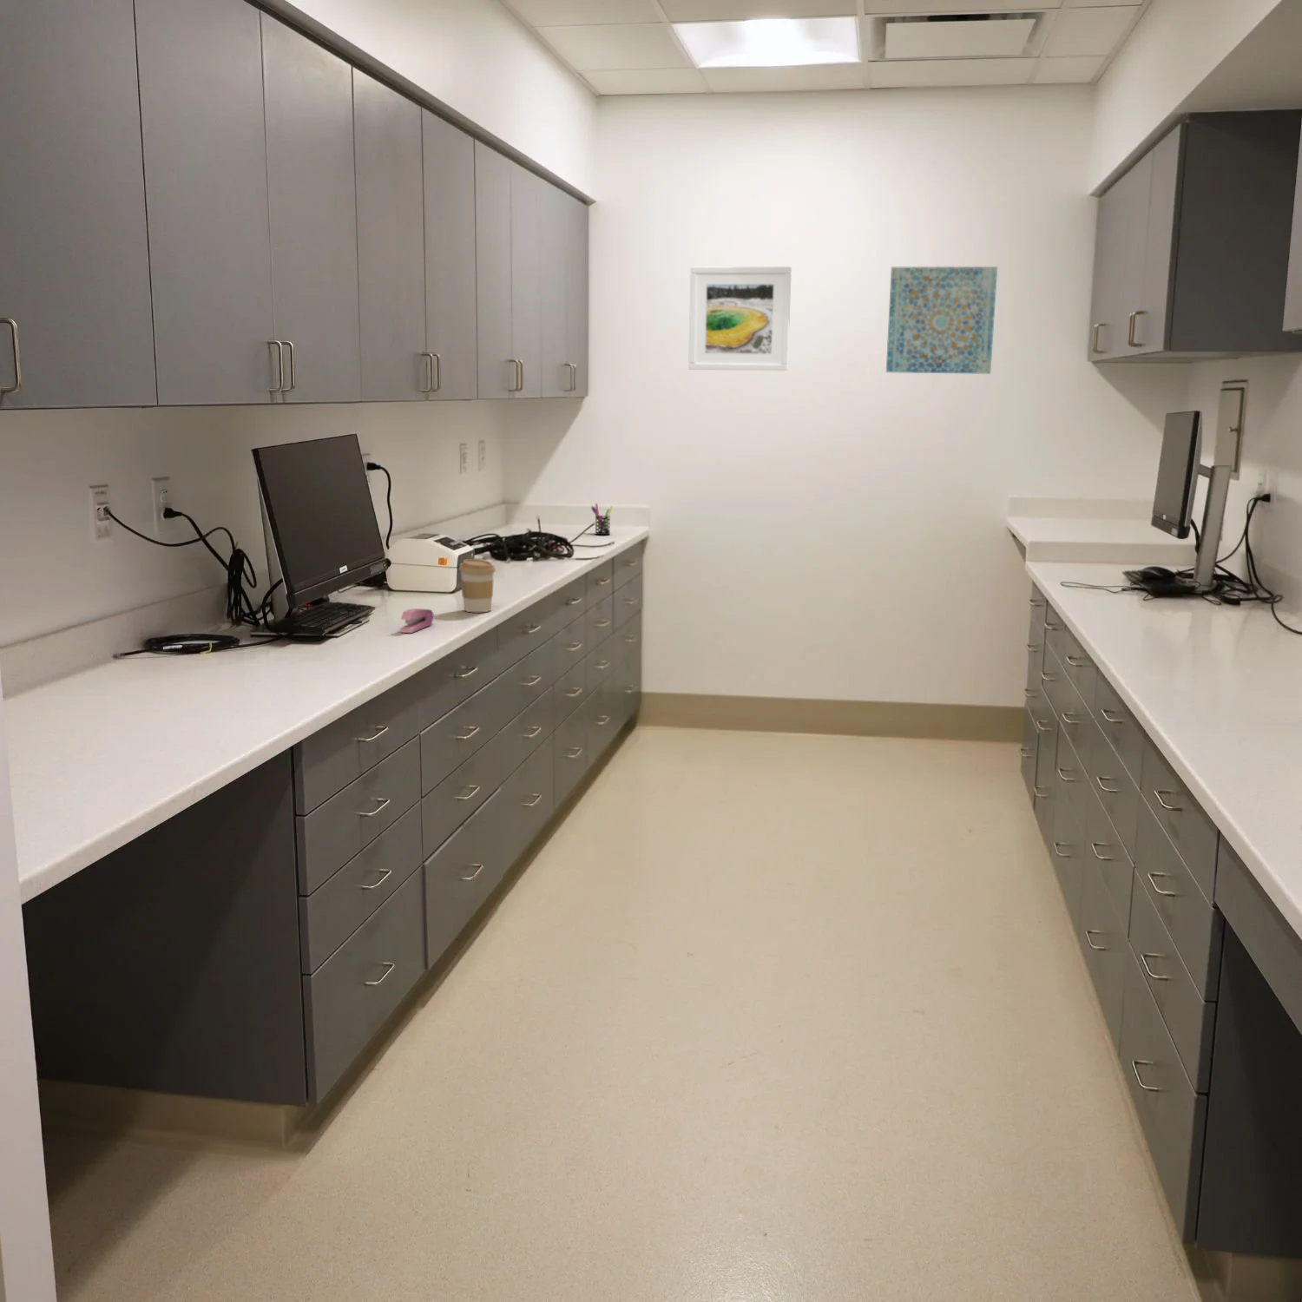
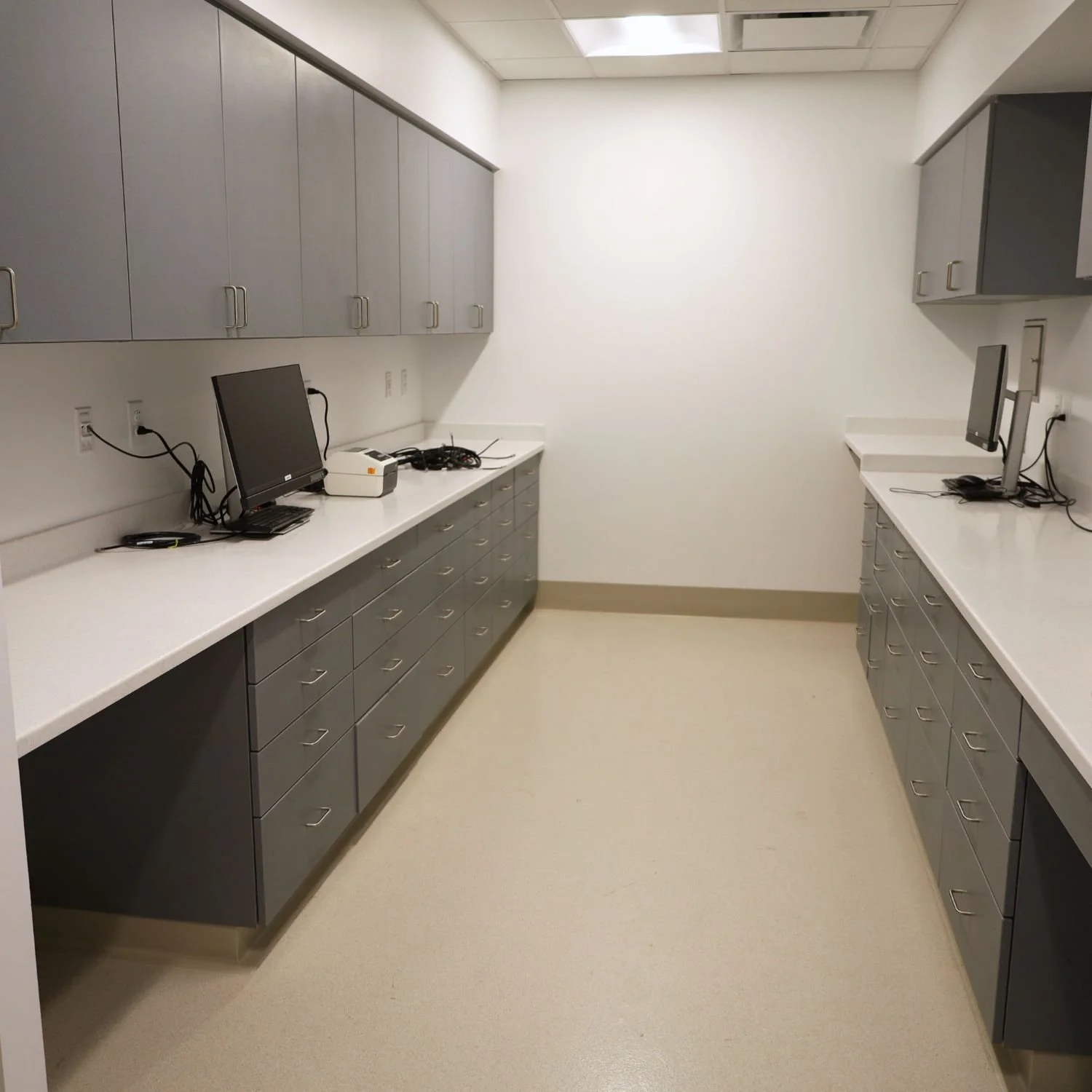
- wall art (940, 321)
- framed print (739, 318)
- coffee cup (477, 585)
- stapler (416, 618)
- pen holder (602, 519)
